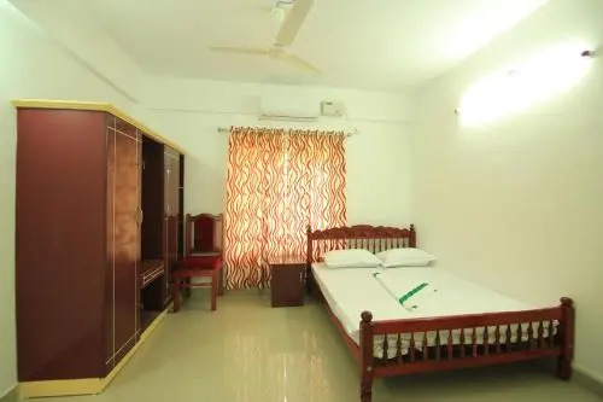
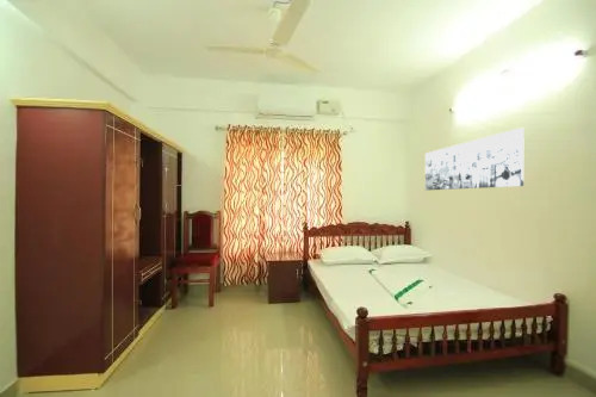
+ wall art (462, 166)
